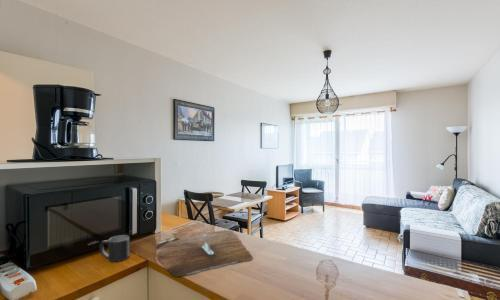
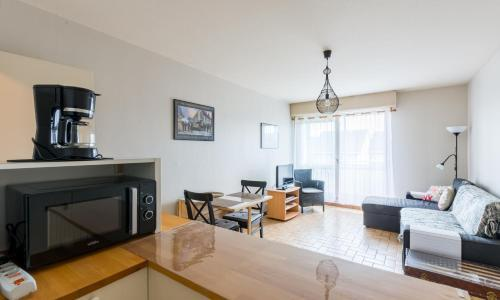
- cutting board (202, 244)
- mug (114, 248)
